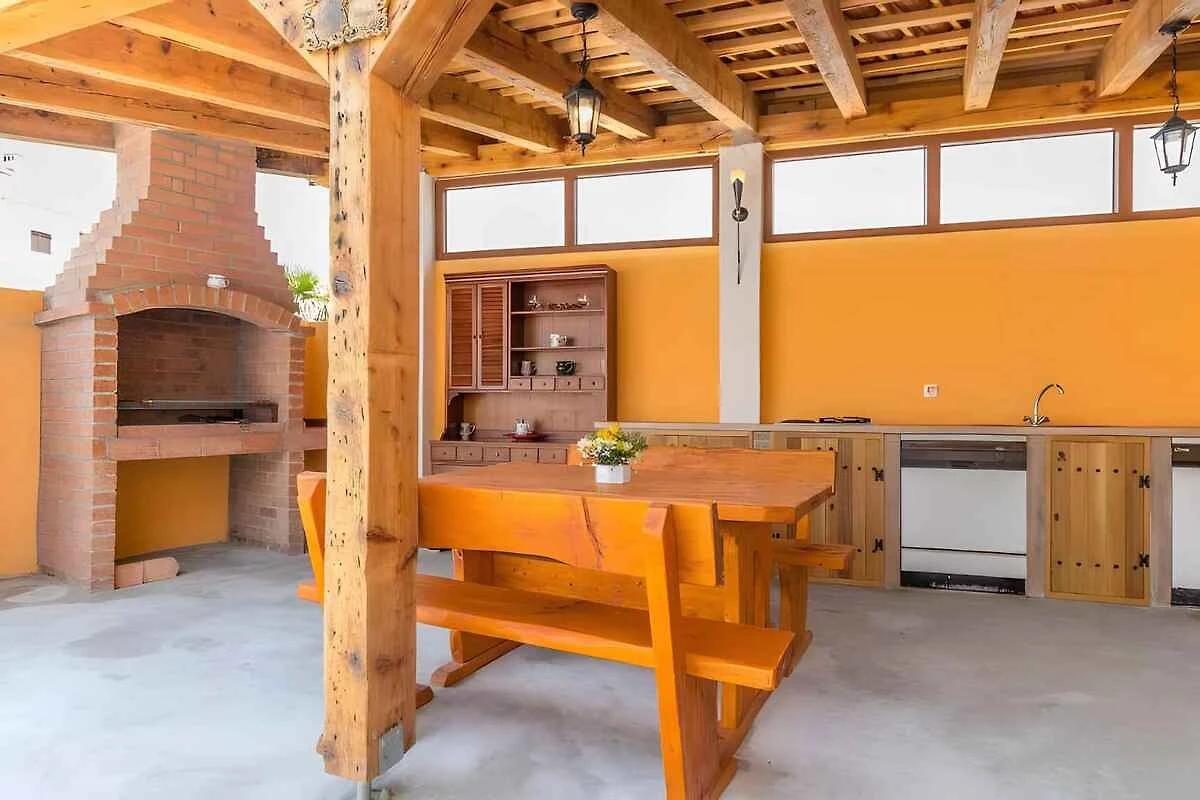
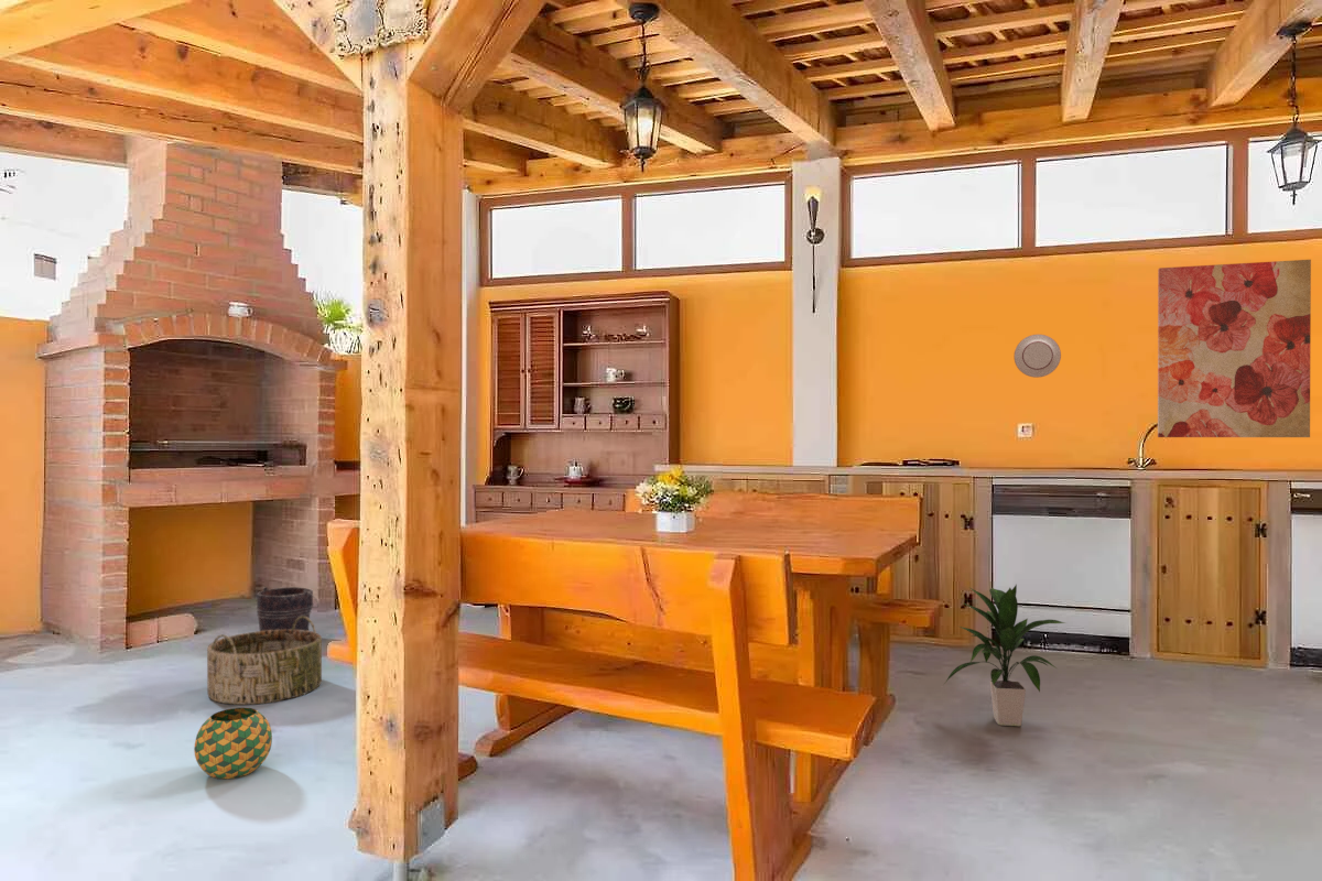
+ wall art (1232, 350)
+ bucket (285, 613)
+ indoor plant (1003, 650)
+ decorative plate (1037, 356)
+ basket (266, 656)
+ decorative ball (234, 742)
